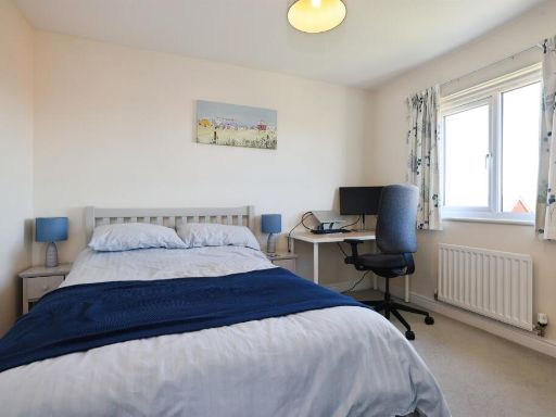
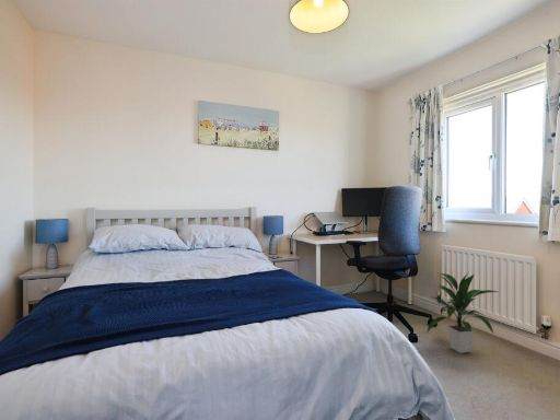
+ indoor plant (456, 308)
